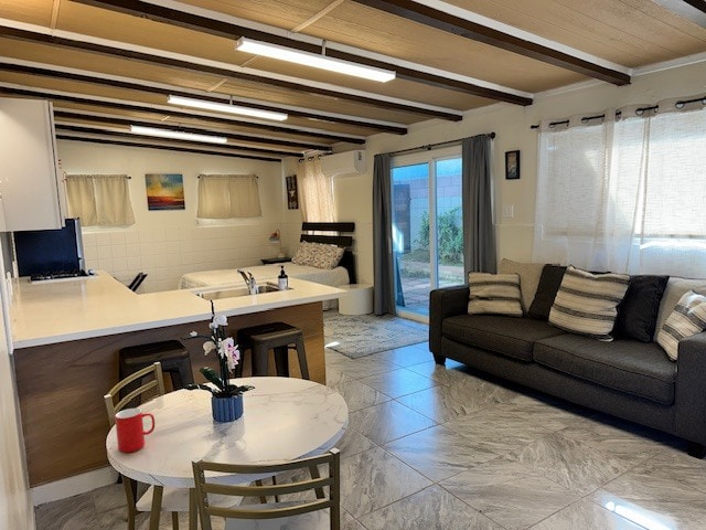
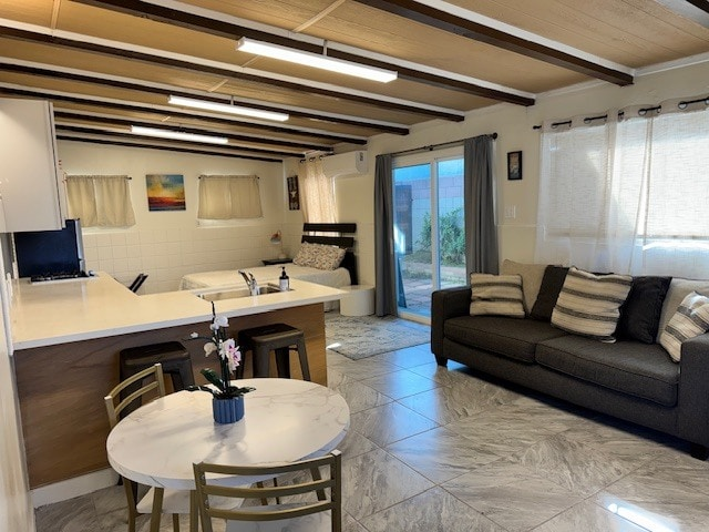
- cup (136, 428)
